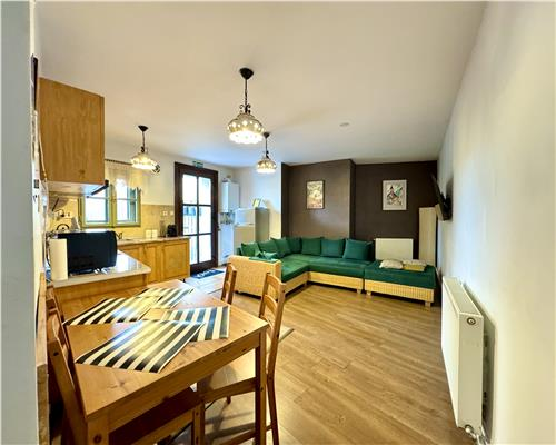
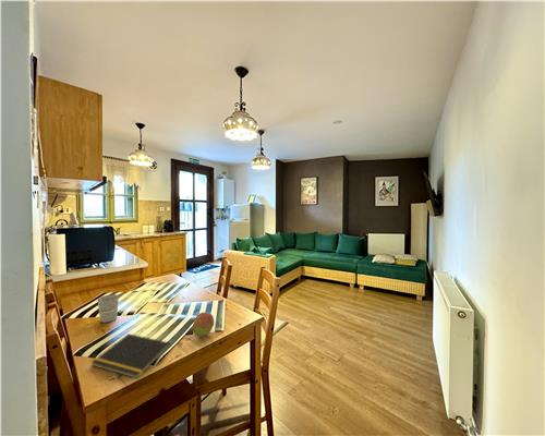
+ fruit (203, 324)
+ cup (108, 308)
+ notepad (132, 353)
